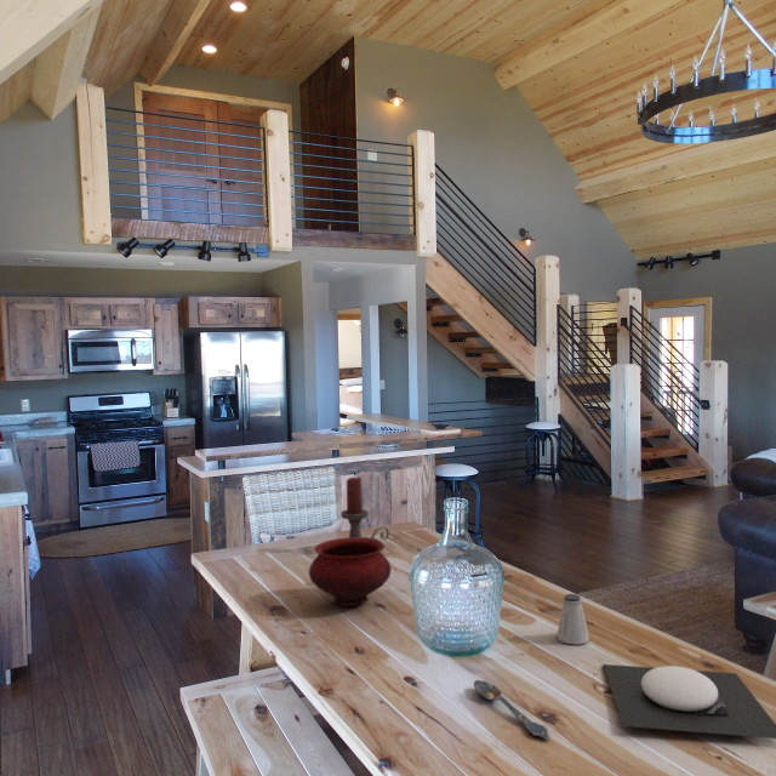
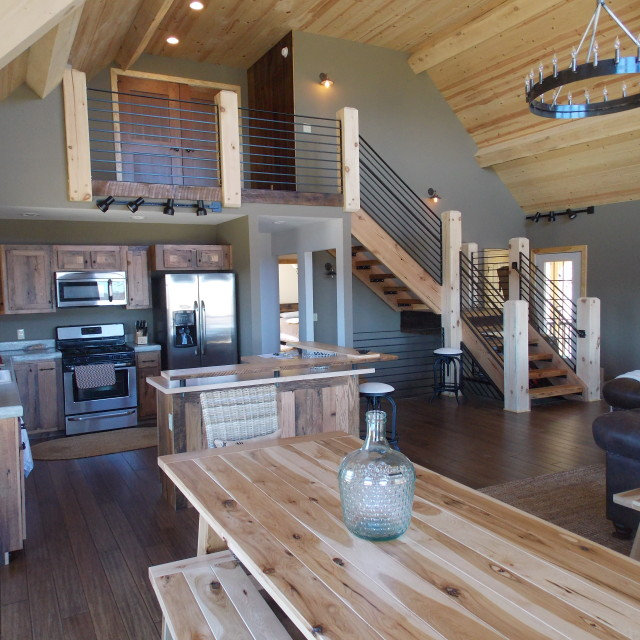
- spoon (509, 707)
- saltshaker (572, 617)
- bowl (349, 574)
- candle holder (360, 512)
- plate (684, 689)
